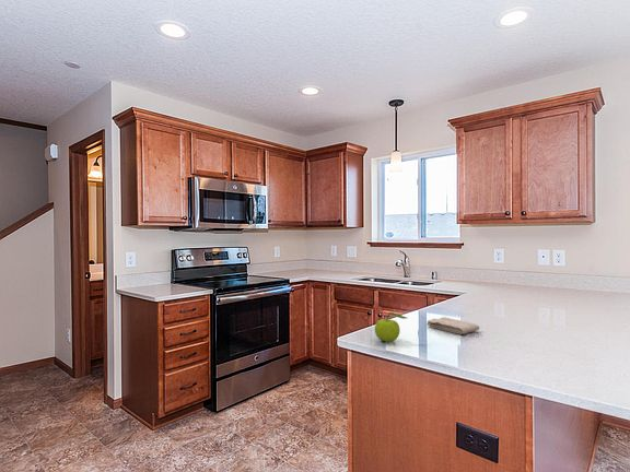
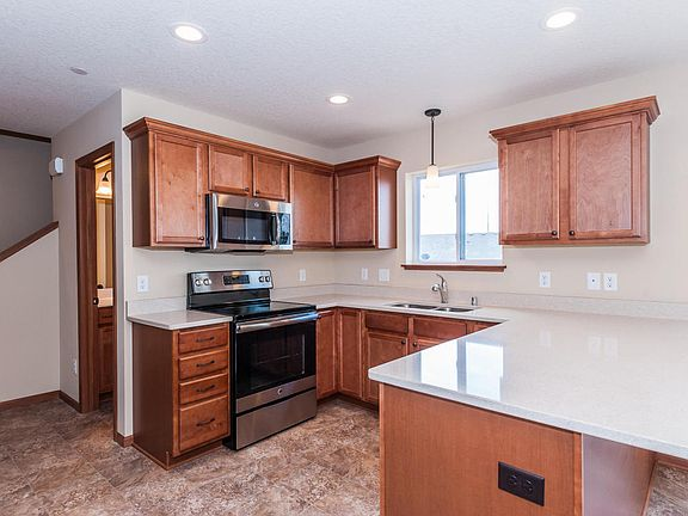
- fruit (392, 327)
- washcloth (452, 324)
